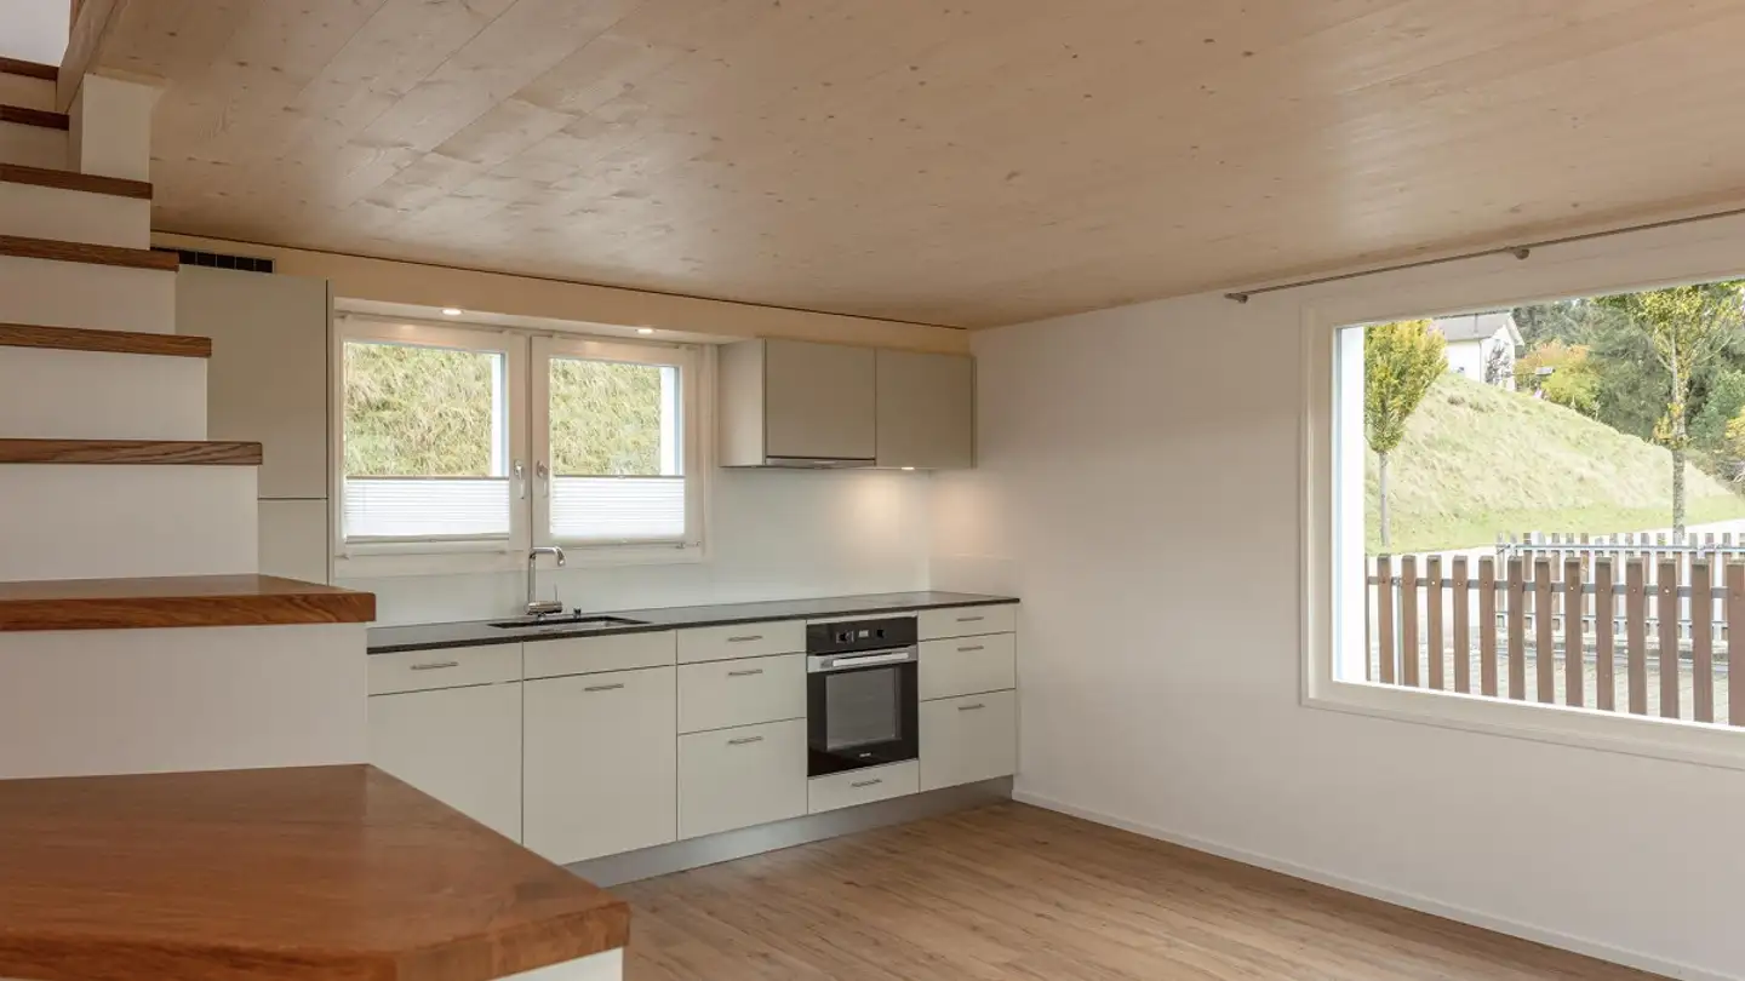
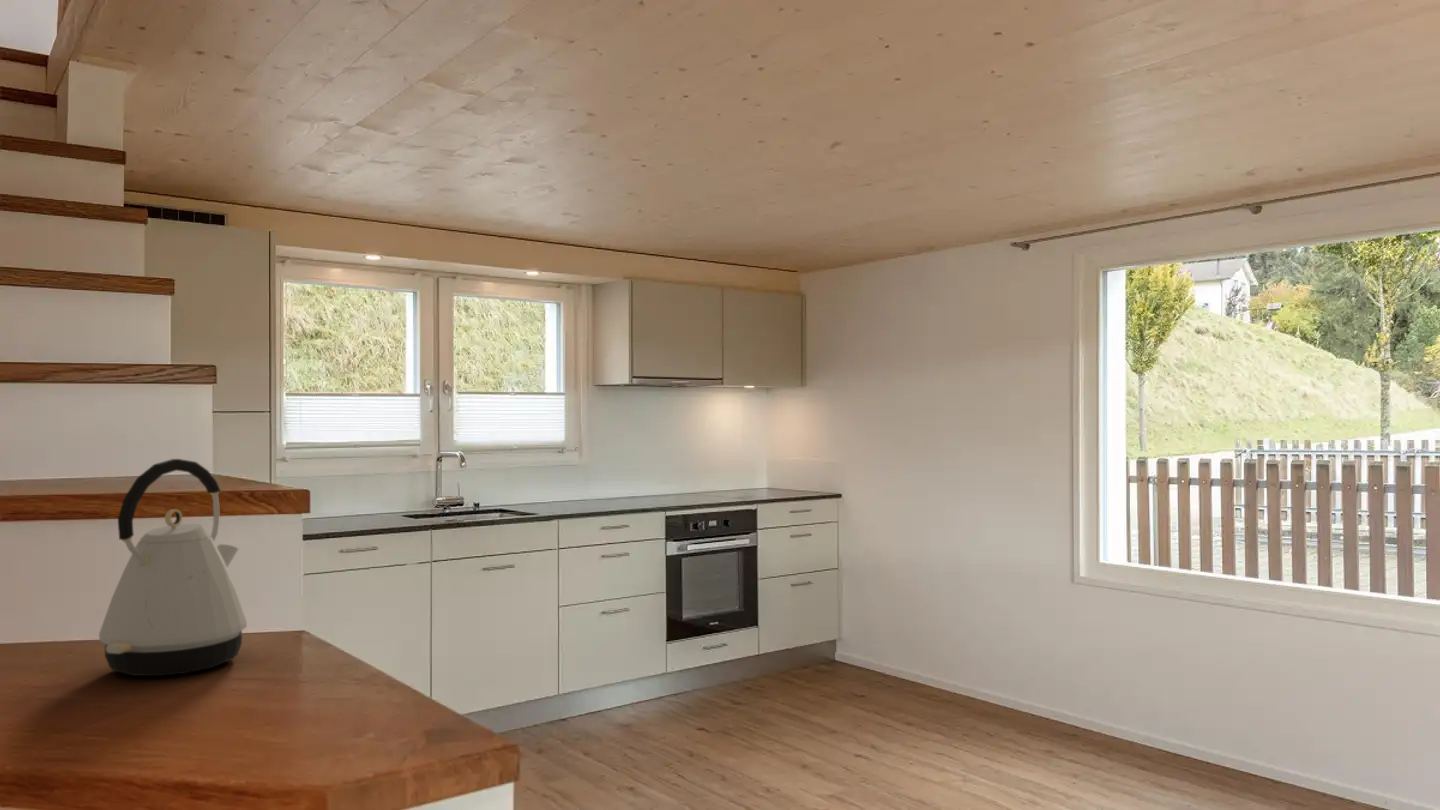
+ kettle (178, 560)
